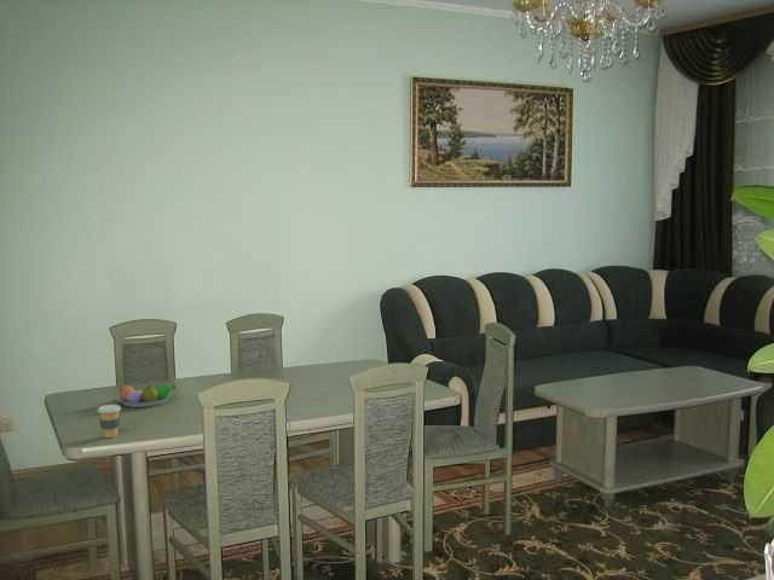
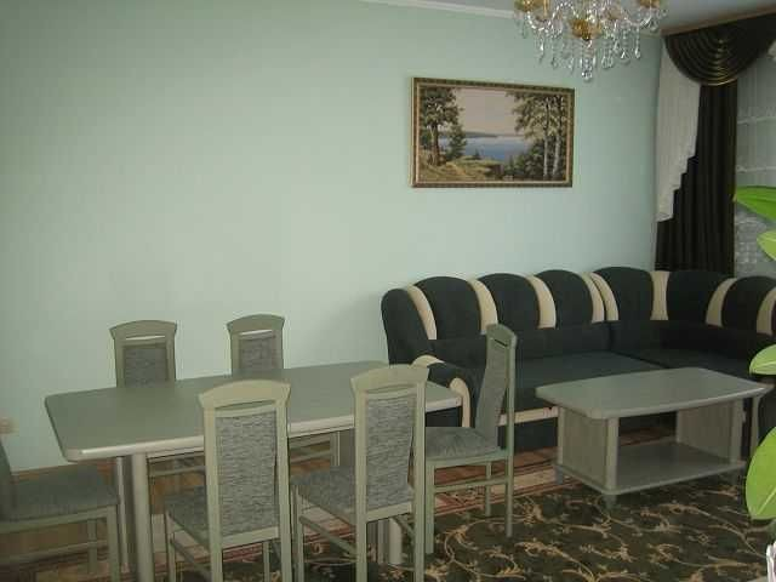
- coffee cup (109, 420)
- fruit bowl (146, 390)
